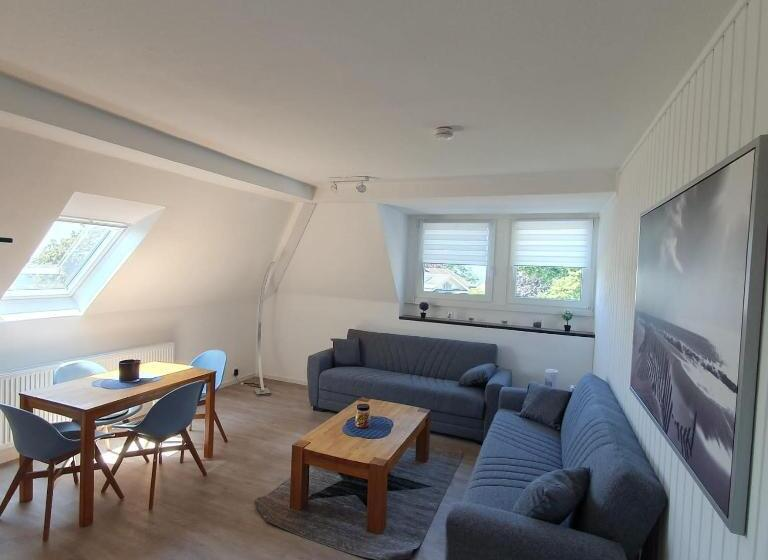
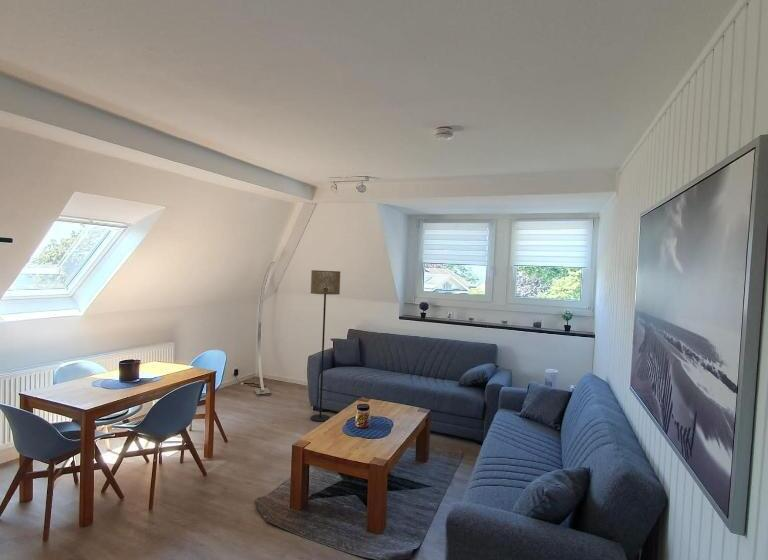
+ floor lamp (323, 344)
